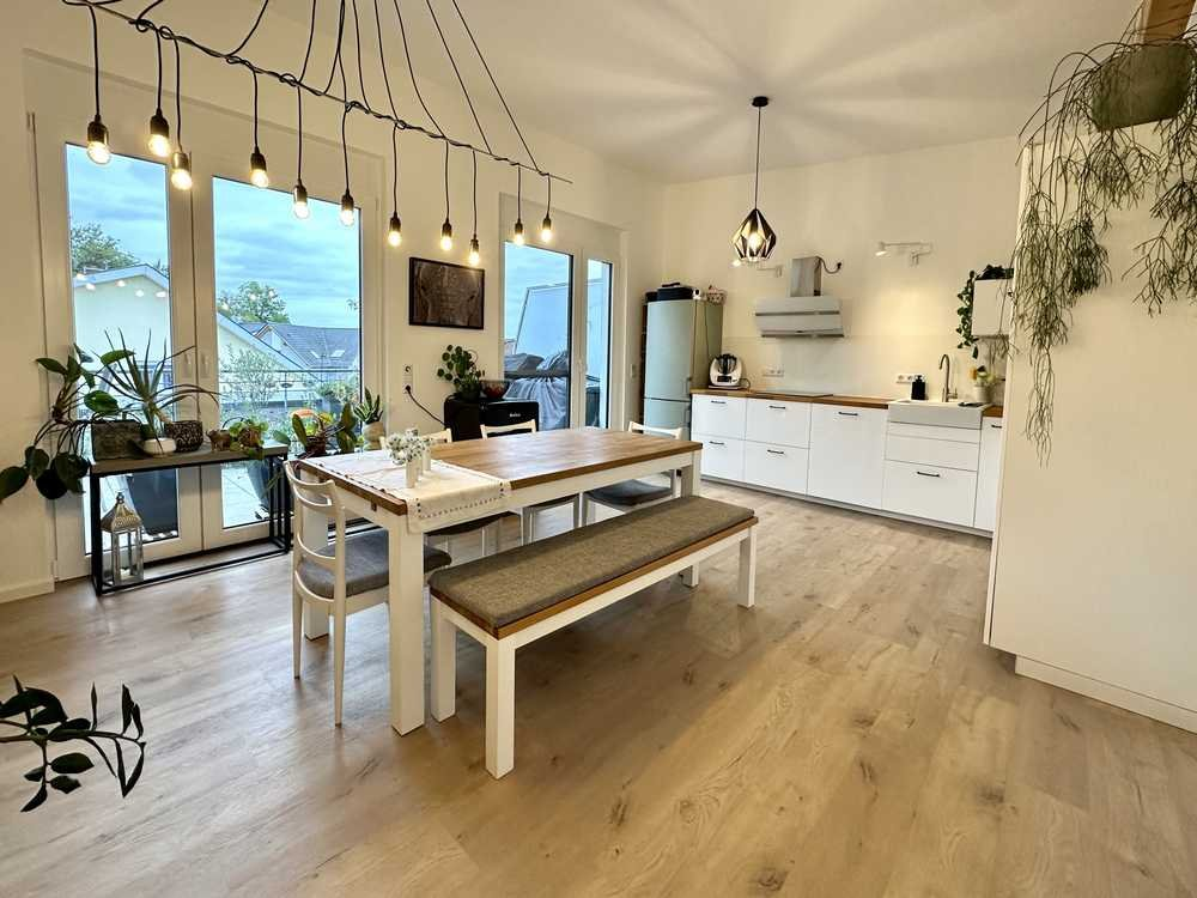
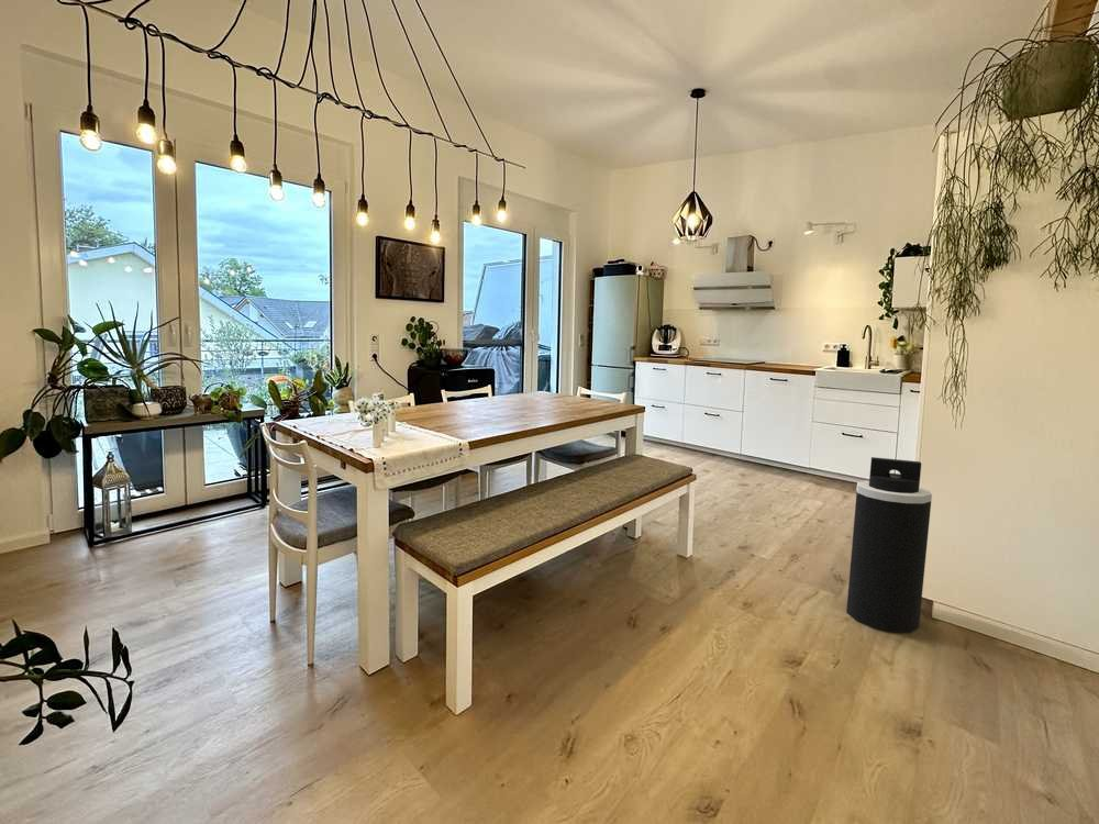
+ trash can (888, 539)
